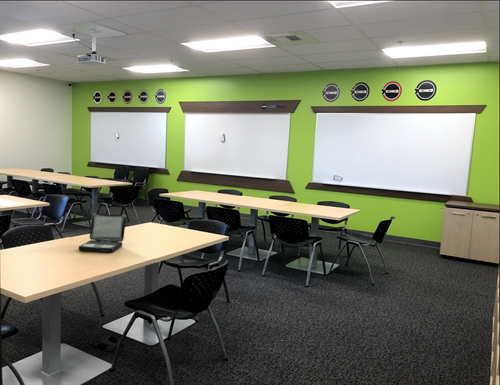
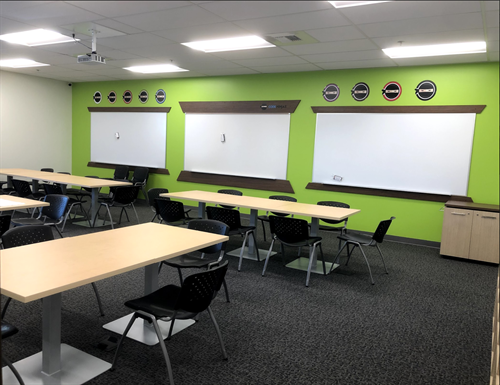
- laptop (102, 232)
